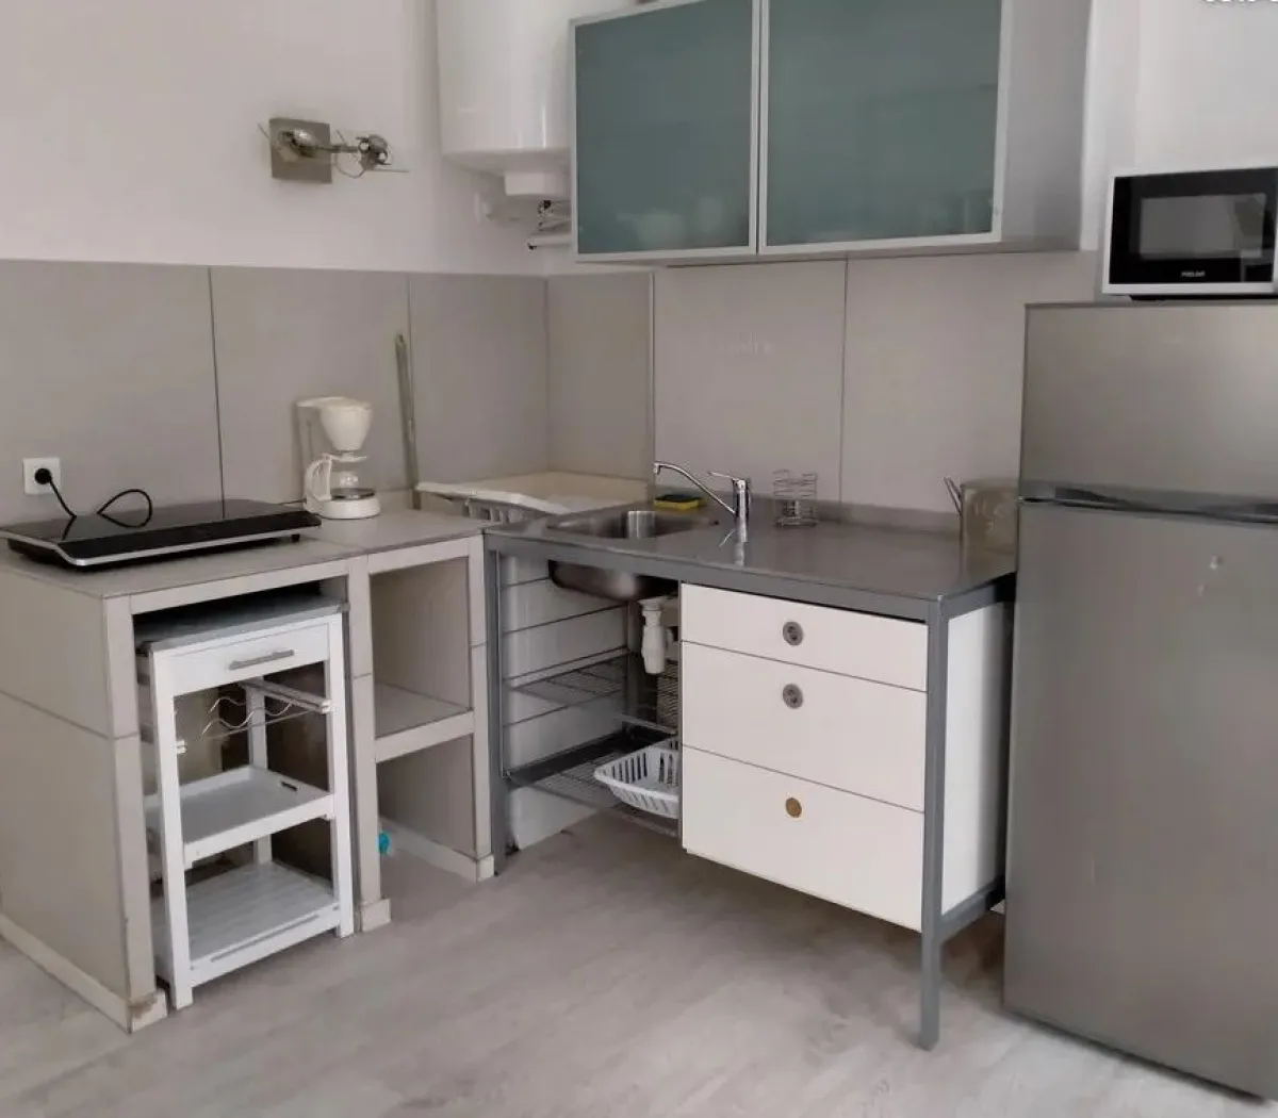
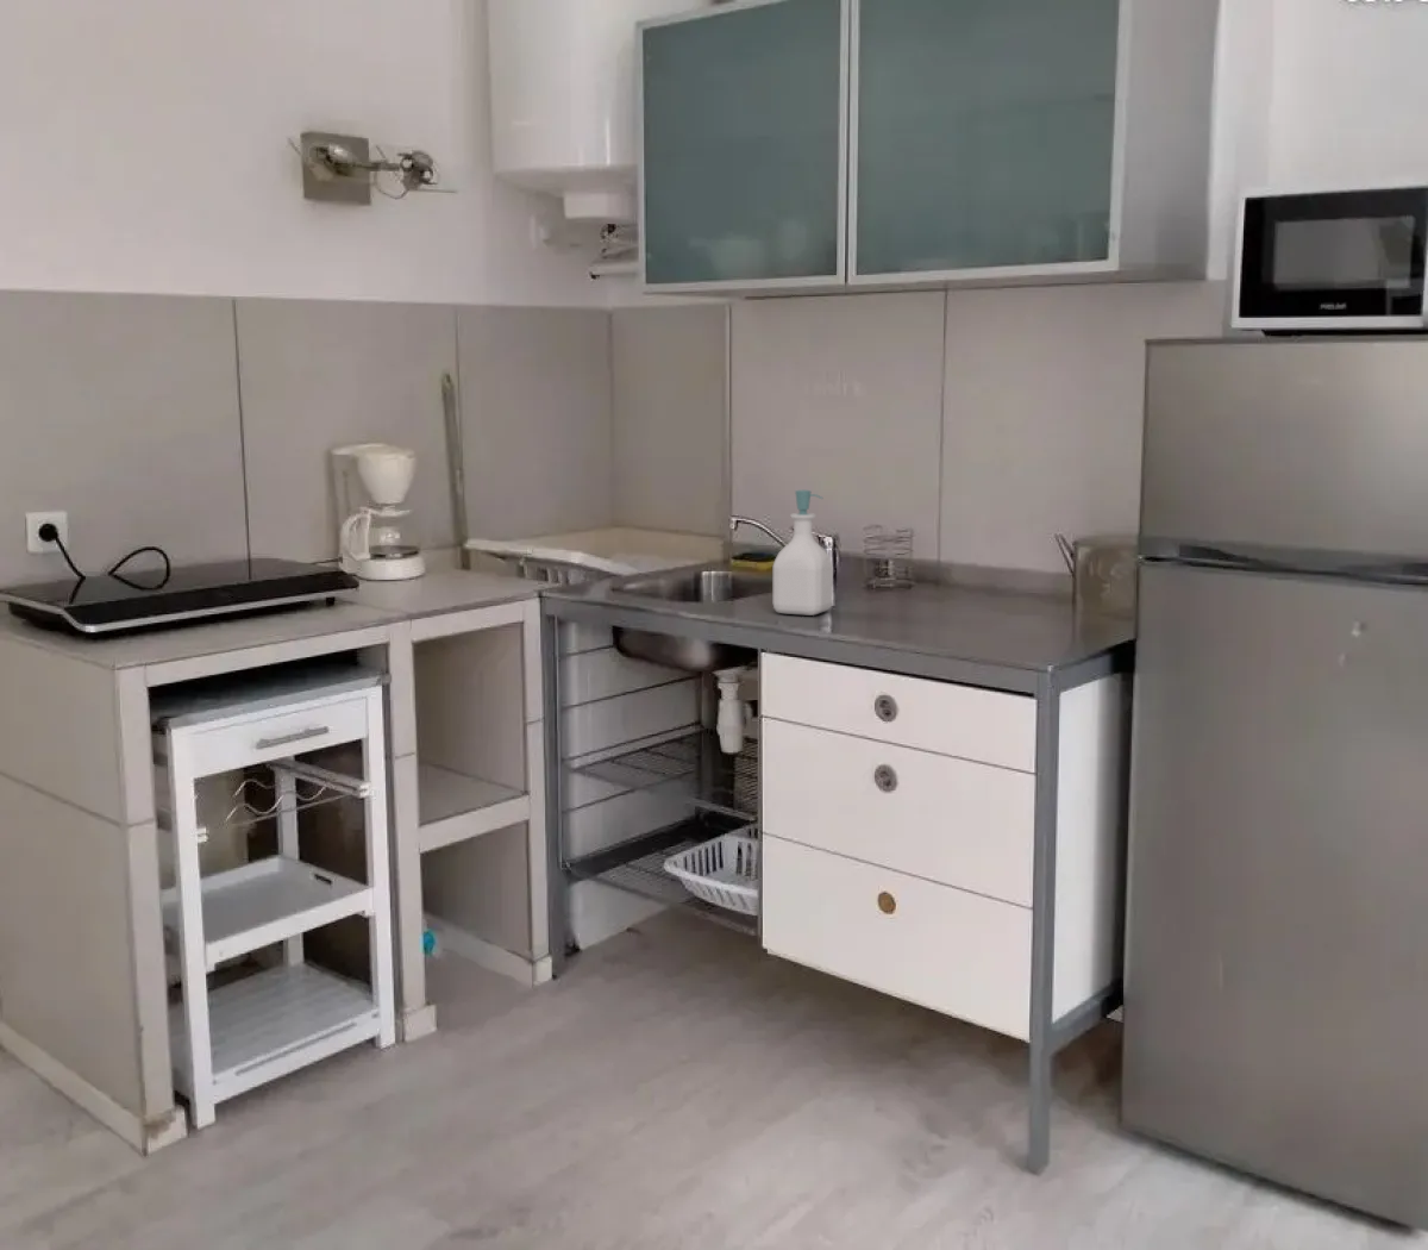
+ soap bottle (803, 552)
